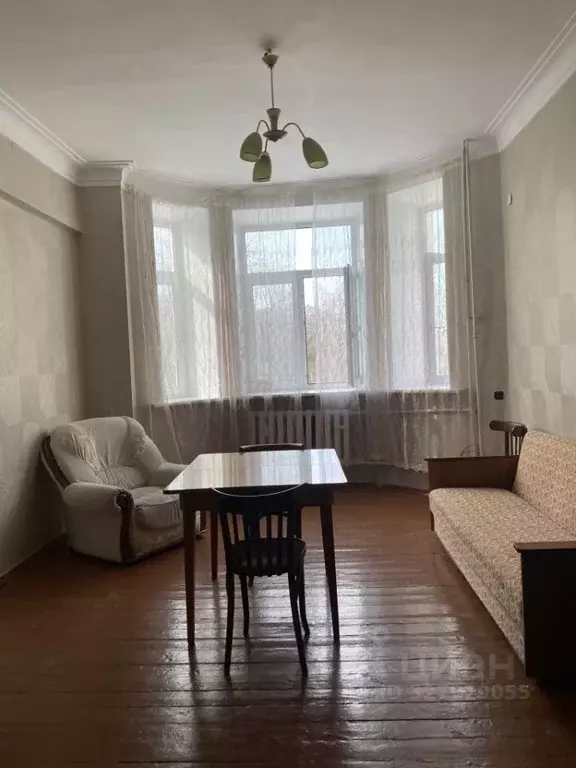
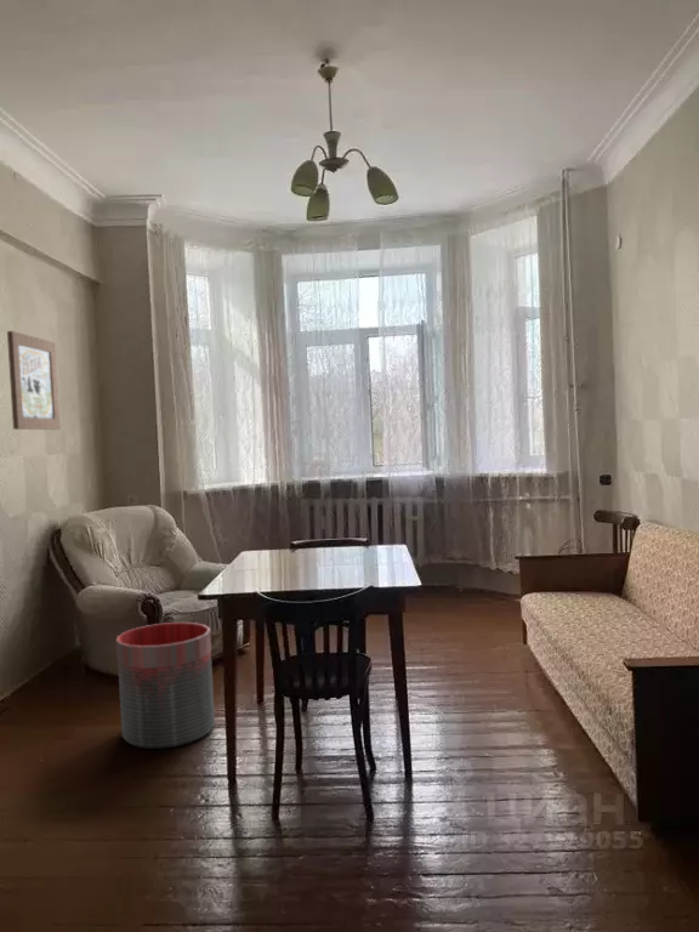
+ wall art (35, 382)
+ trash can (166, 682)
